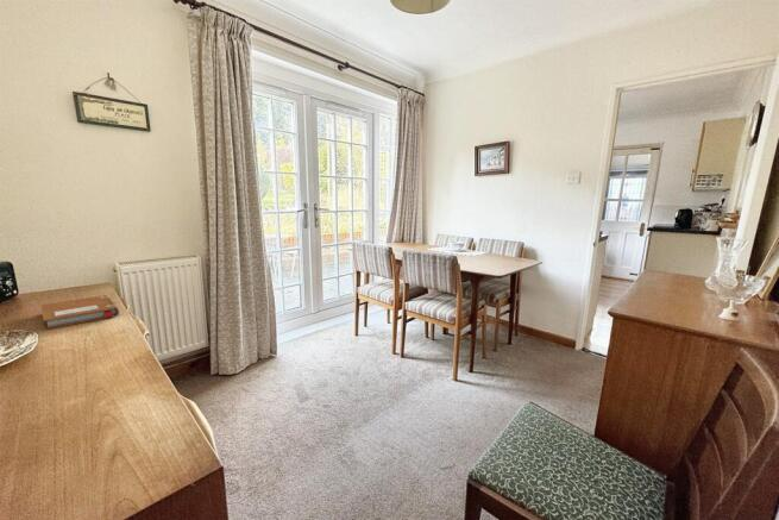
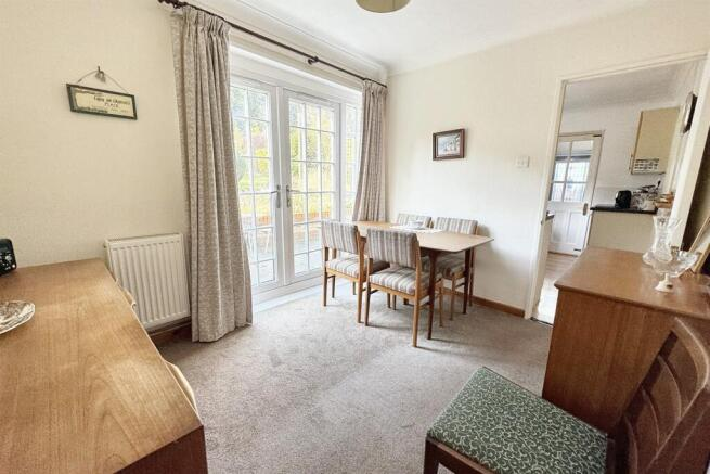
- notebook (80, 309)
